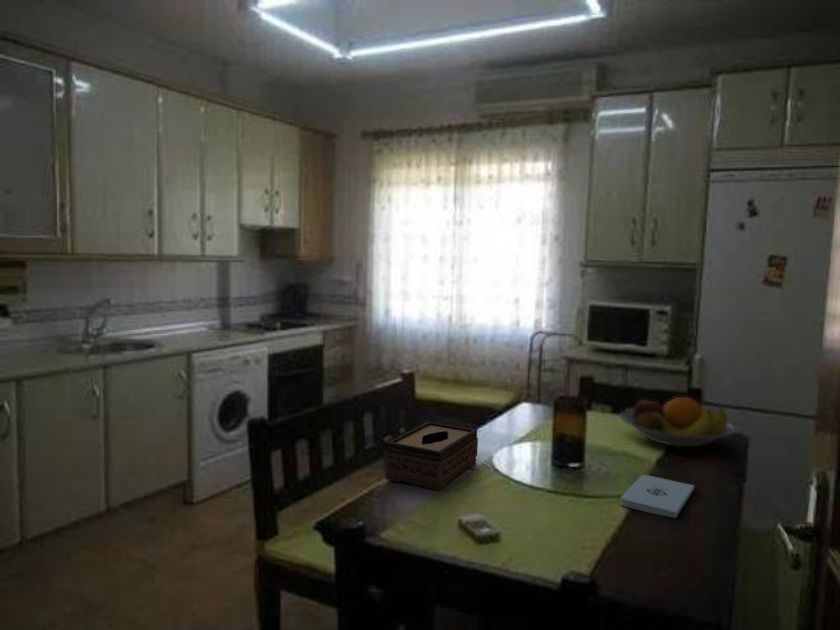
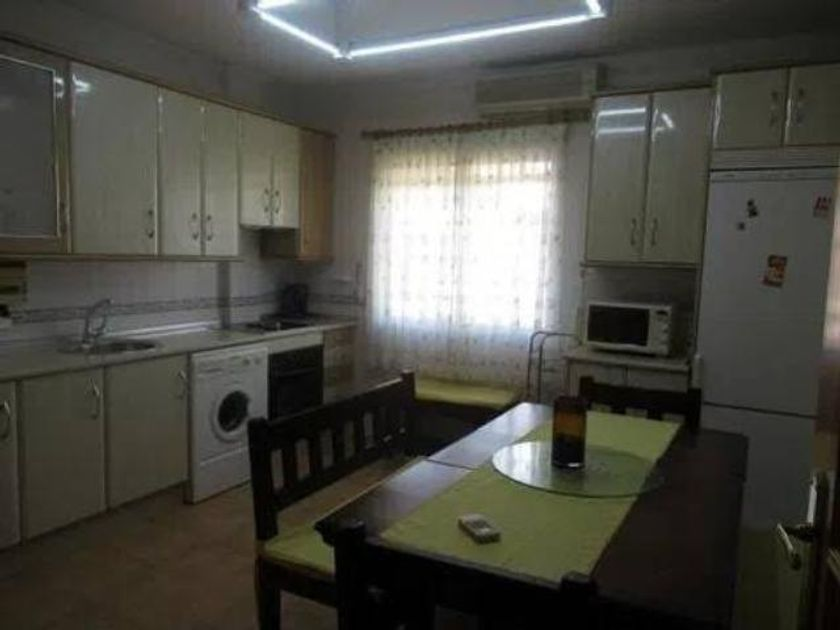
- fruit bowl (676, 417)
- notepad (657, 494)
- tissue box (433, 453)
